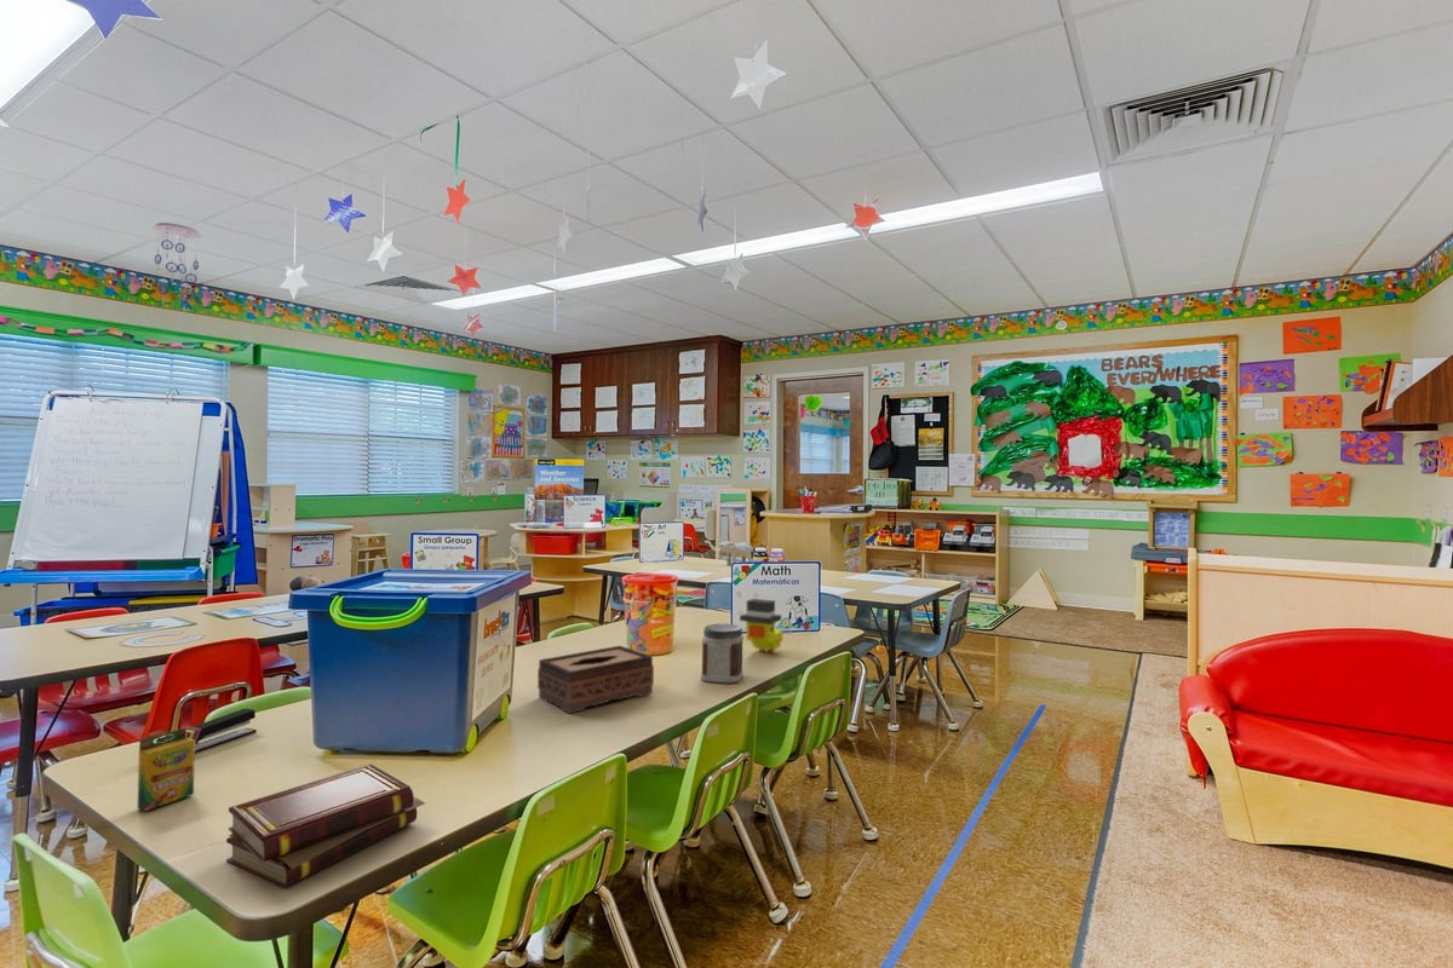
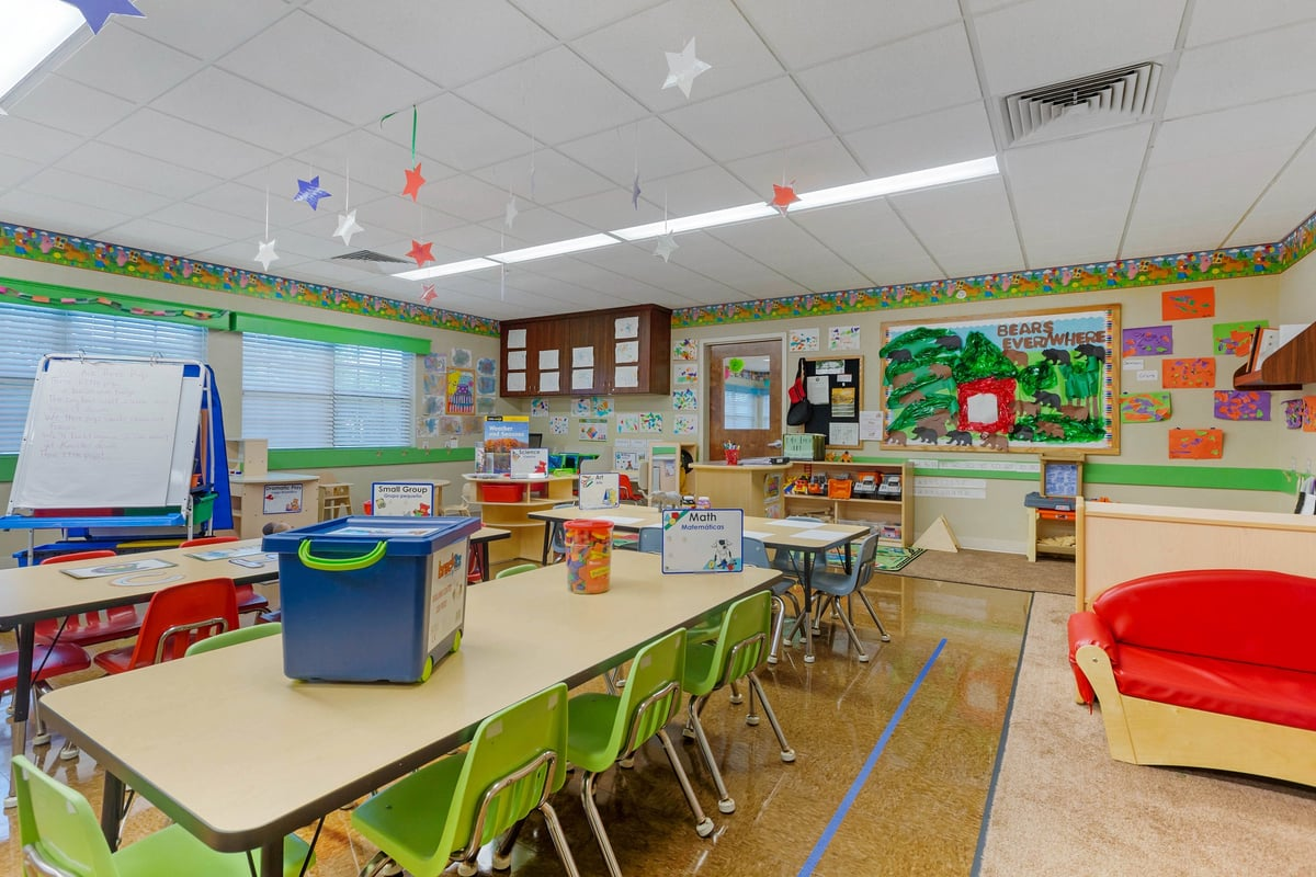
- ceiling mobile (177, 269)
- book set (331, 817)
- toy duck (764, 626)
- stapler (207, 733)
- jar (722, 651)
- tissue box (596, 676)
- crayon box (166, 767)
